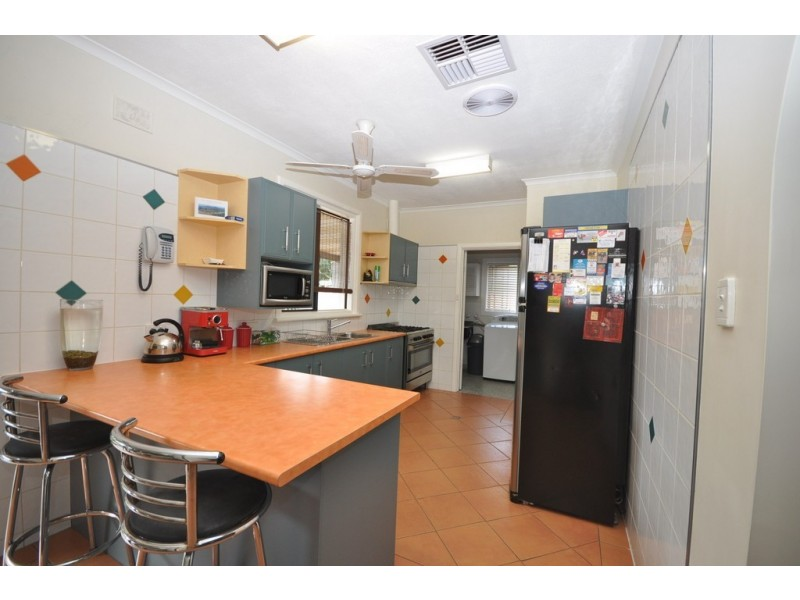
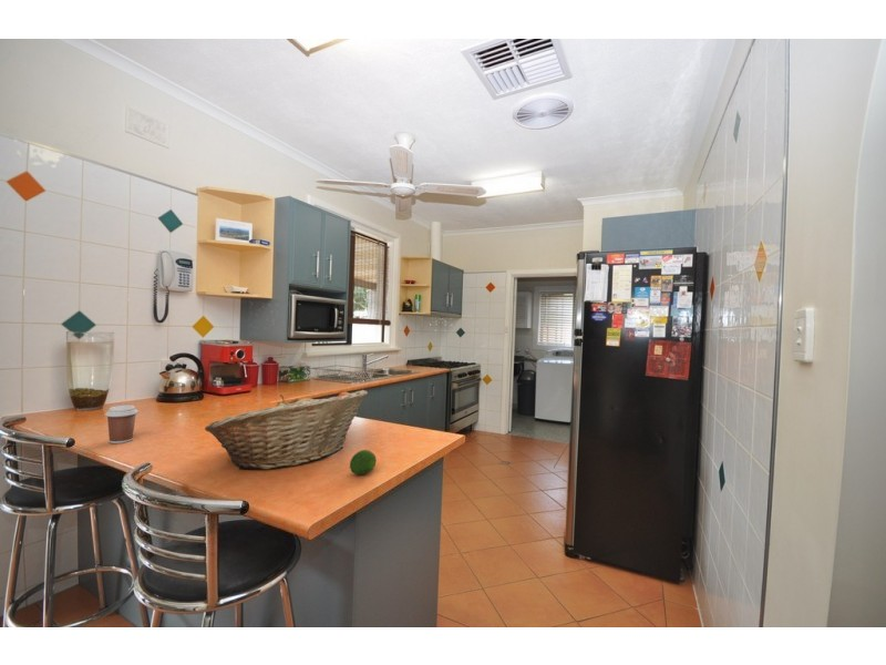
+ fruit (362, 462)
+ coffee cup (121, 423)
+ fruit basket (295, 421)
